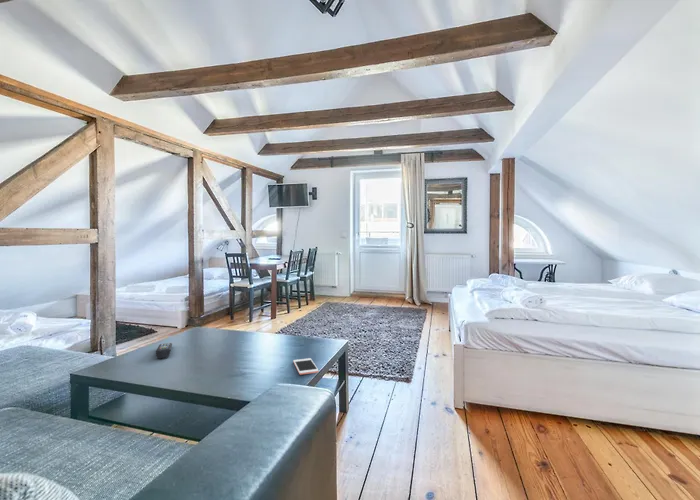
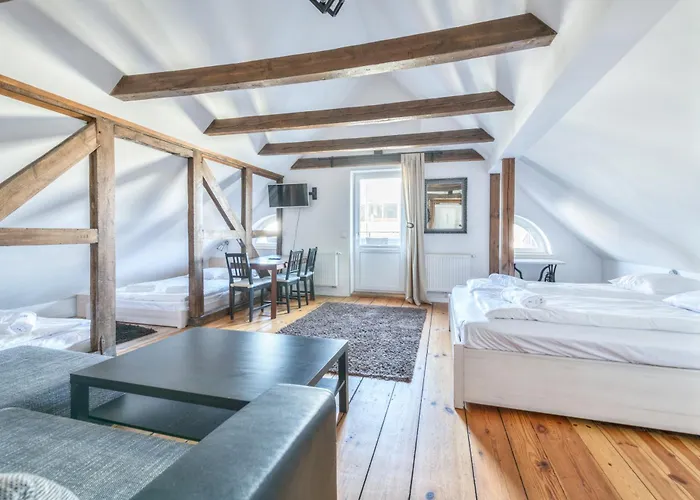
- remote control (164, 349)
- cell phone (305, 365)
